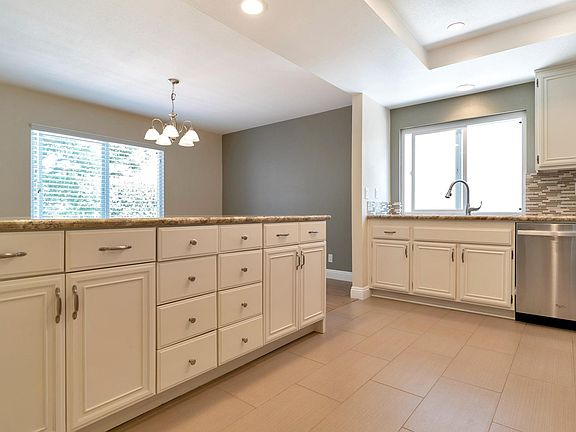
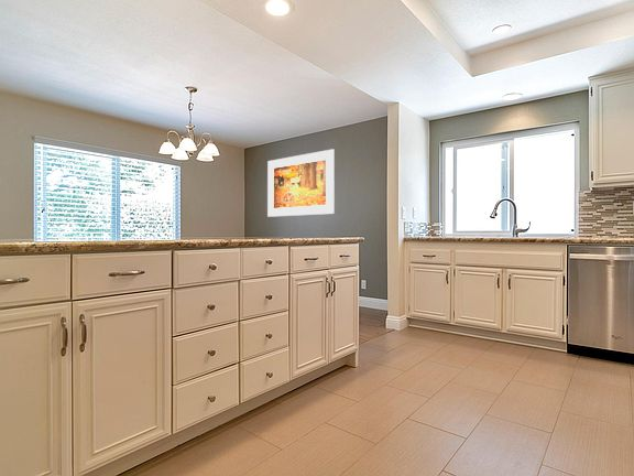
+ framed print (298, 185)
